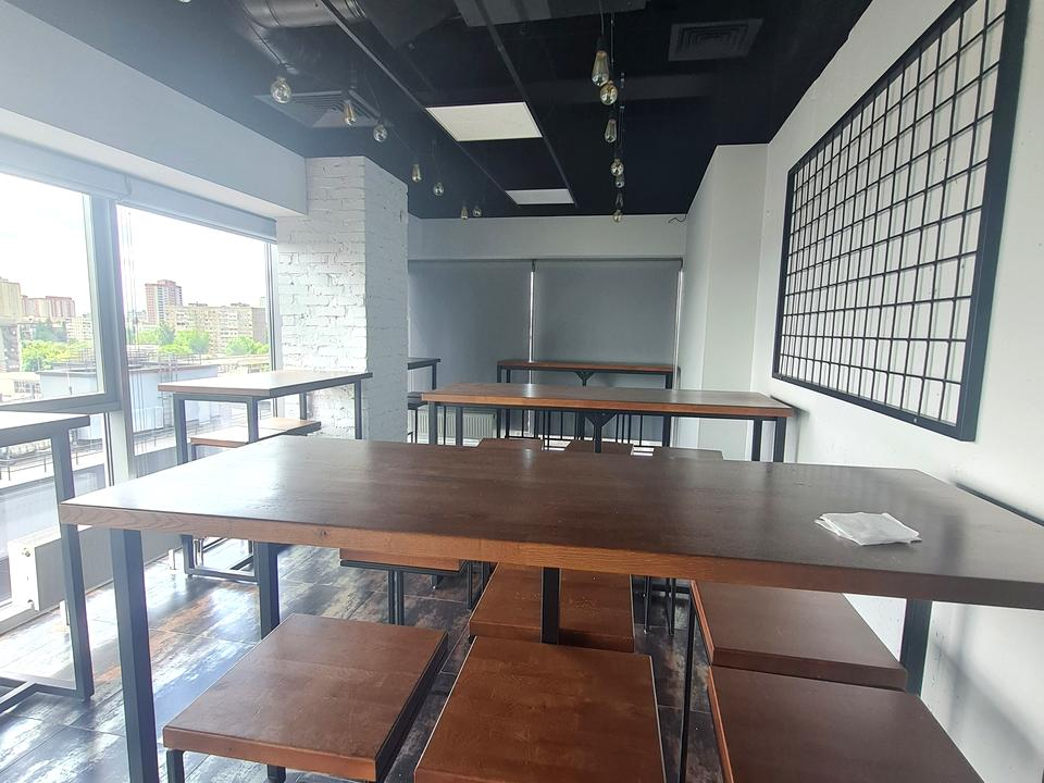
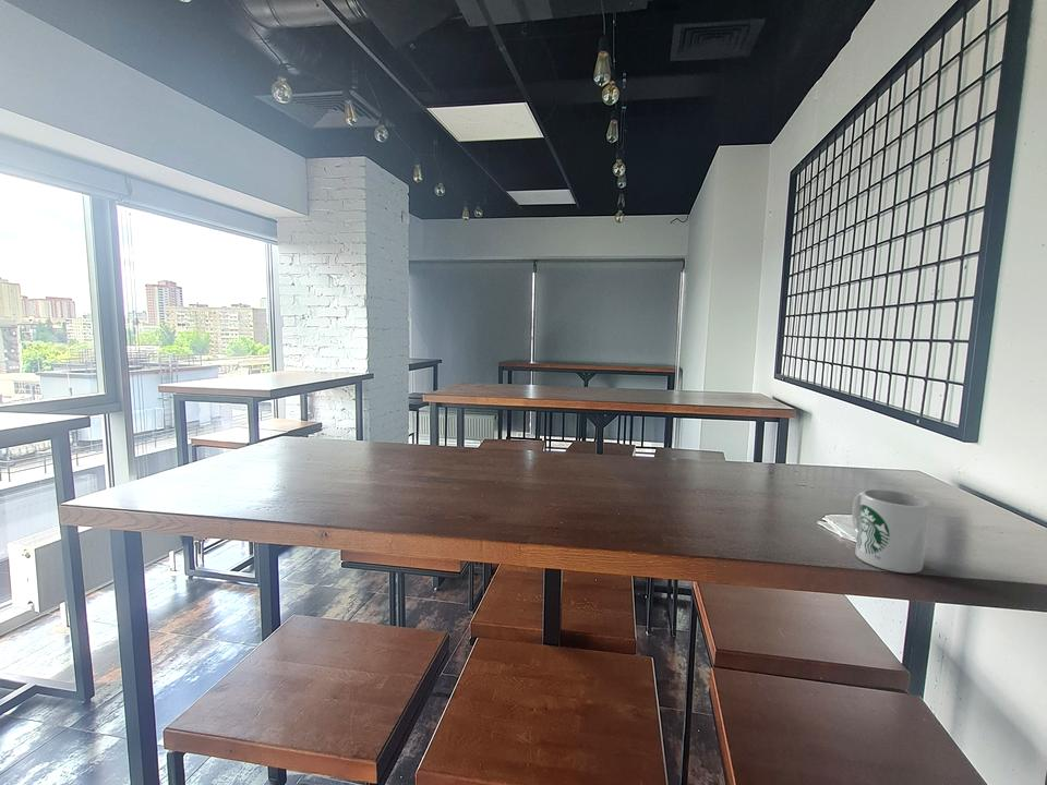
+ mug (881, 524)
